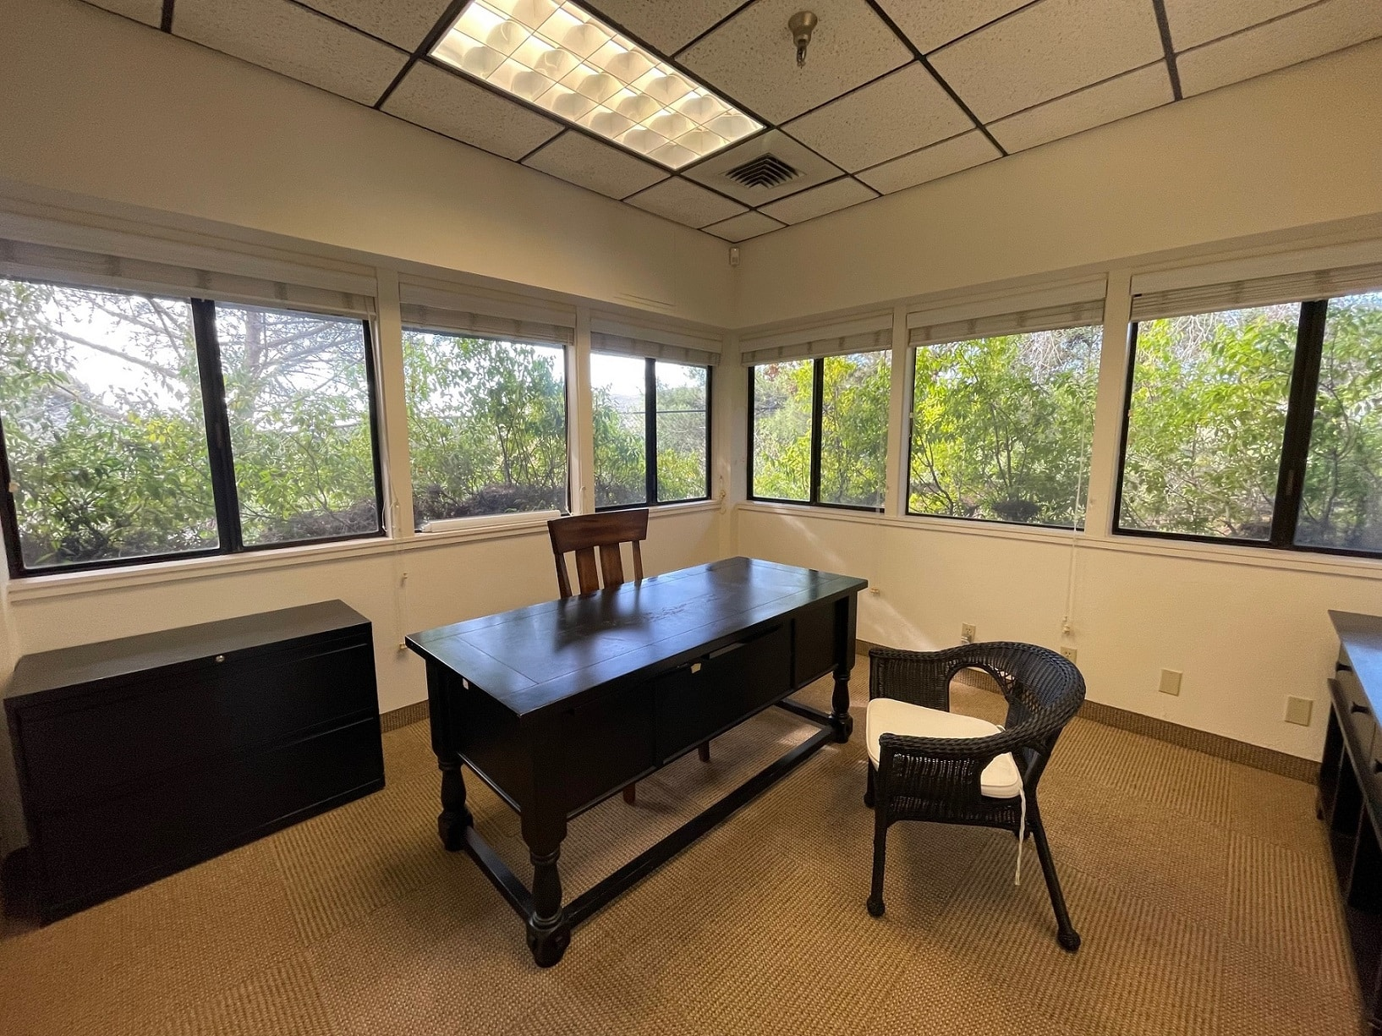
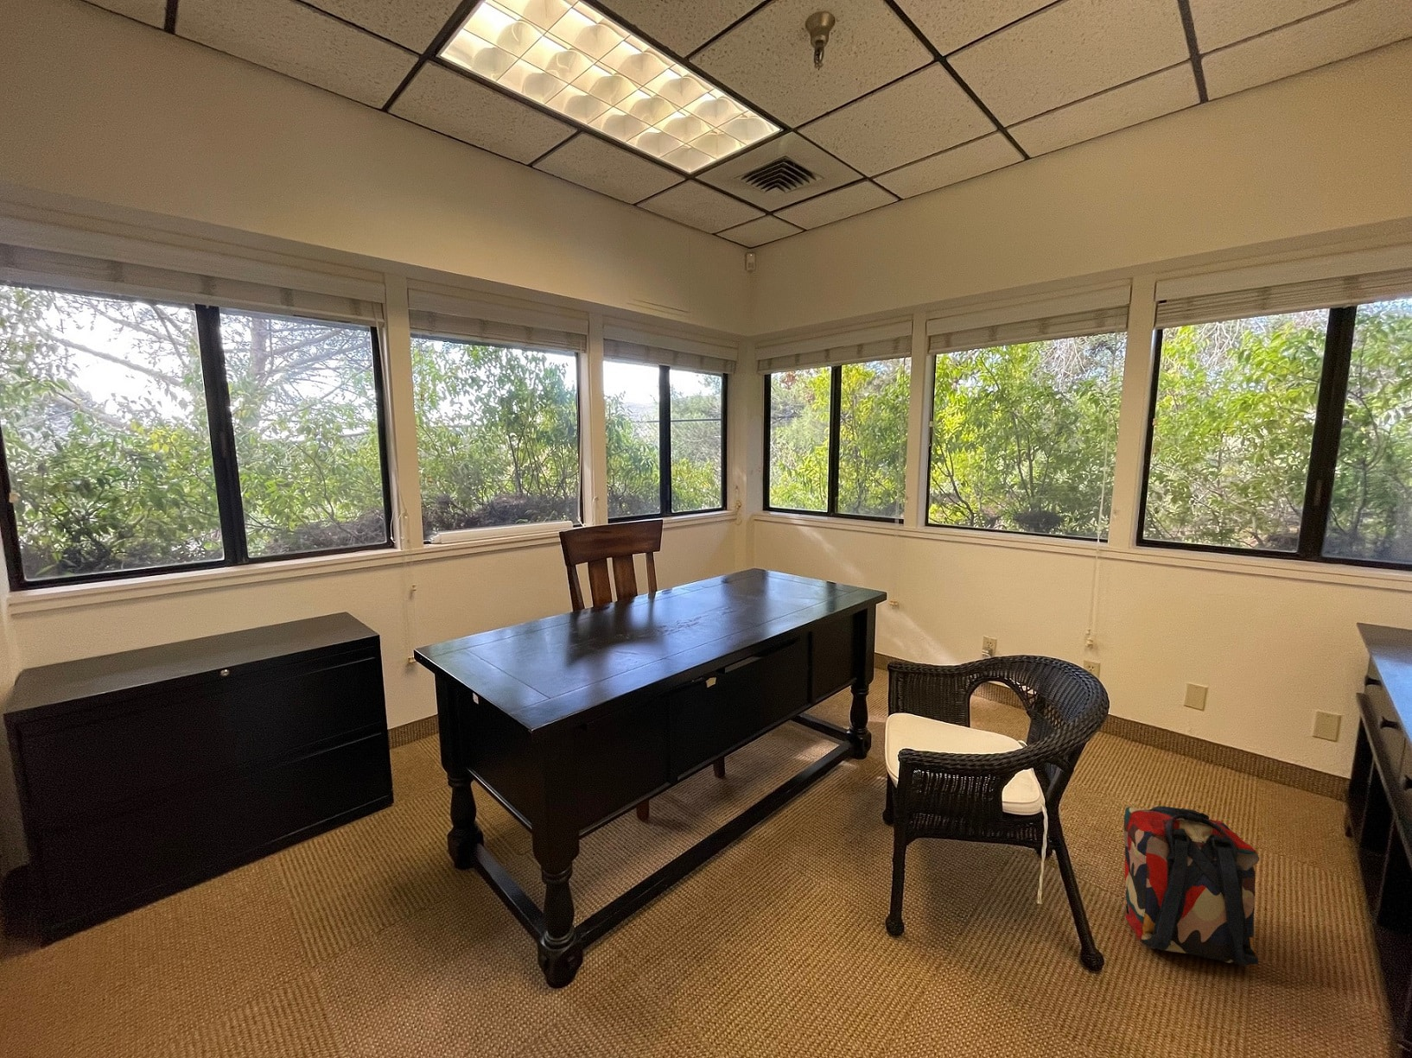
+ backpack (1189, 877)
